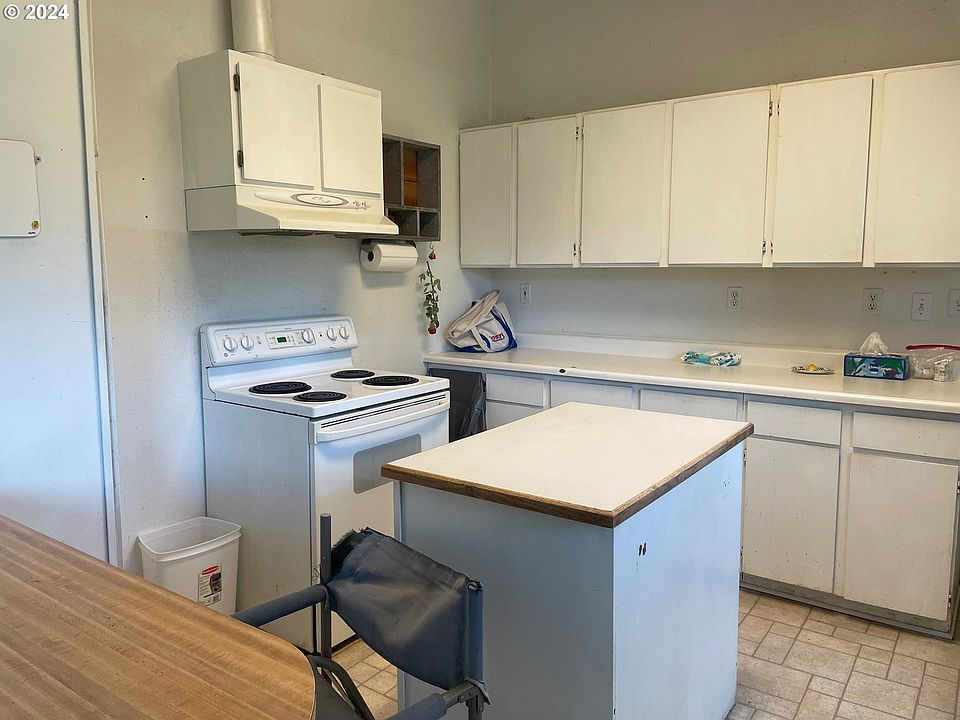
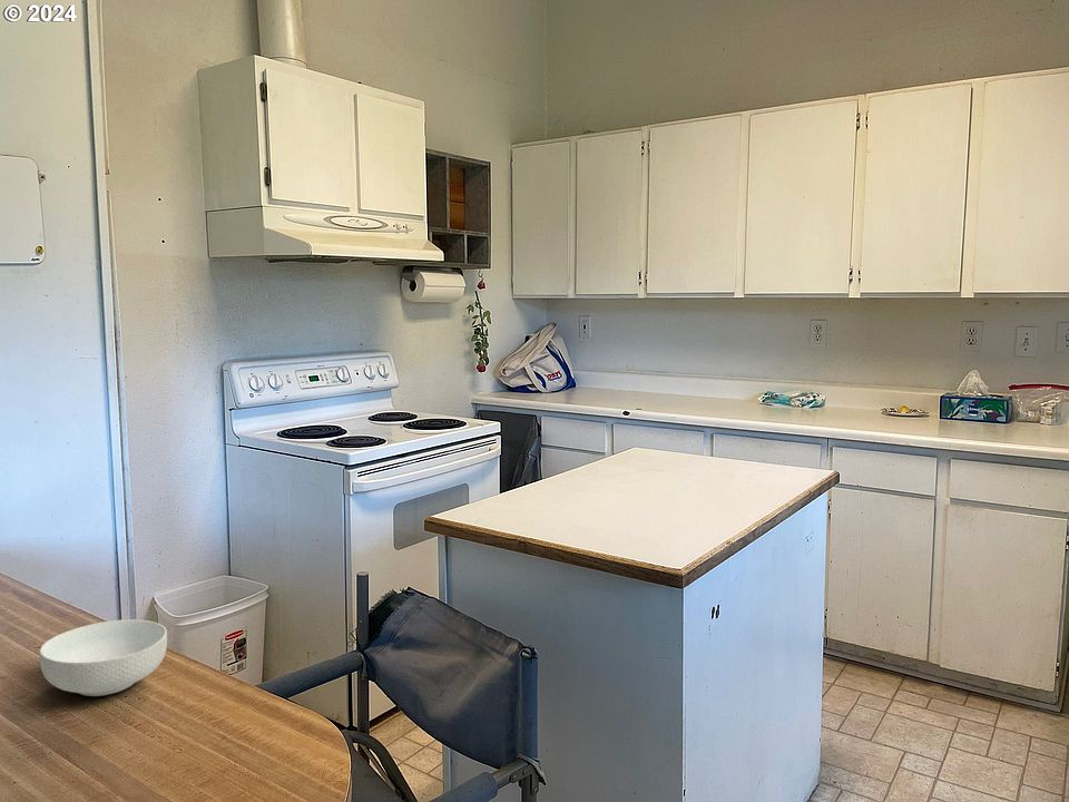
+ cereal bowl (106, 661)
